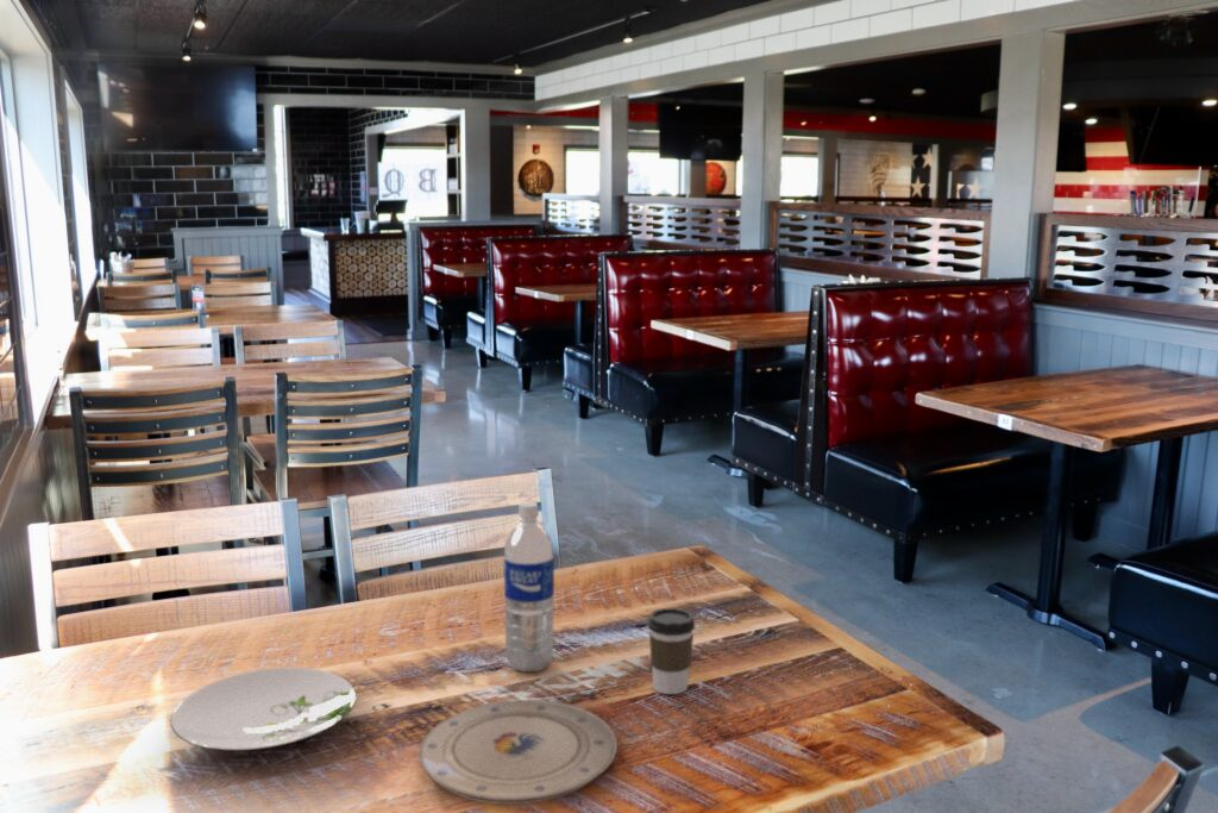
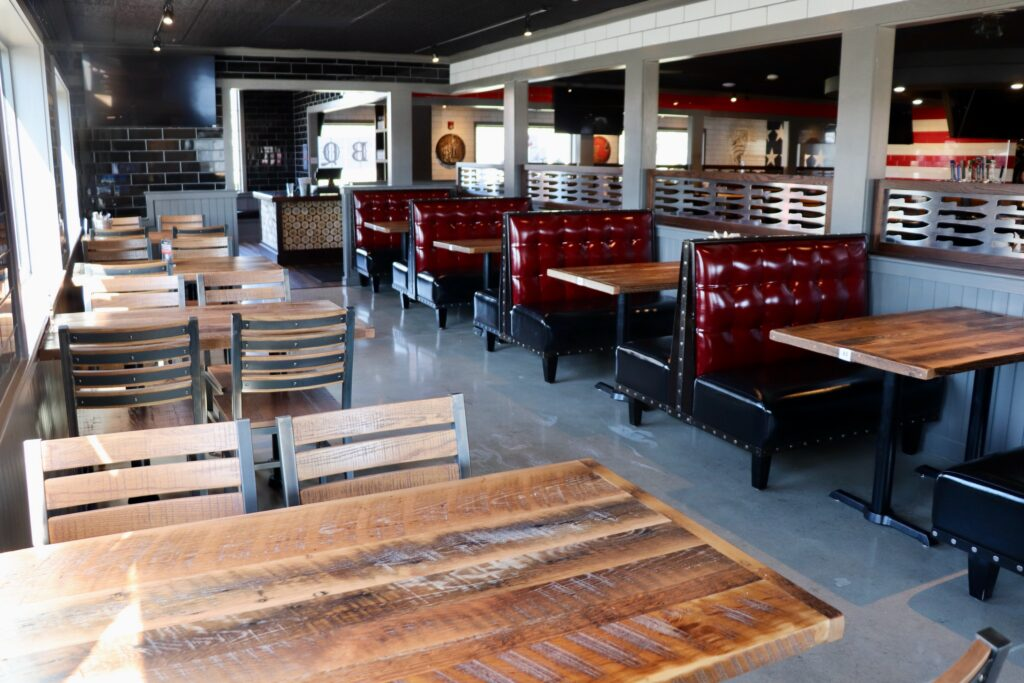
- coffee cup (671, 651)
- plate (519, 749)
- water bottle (528, 586)
- plate (265, 714)
